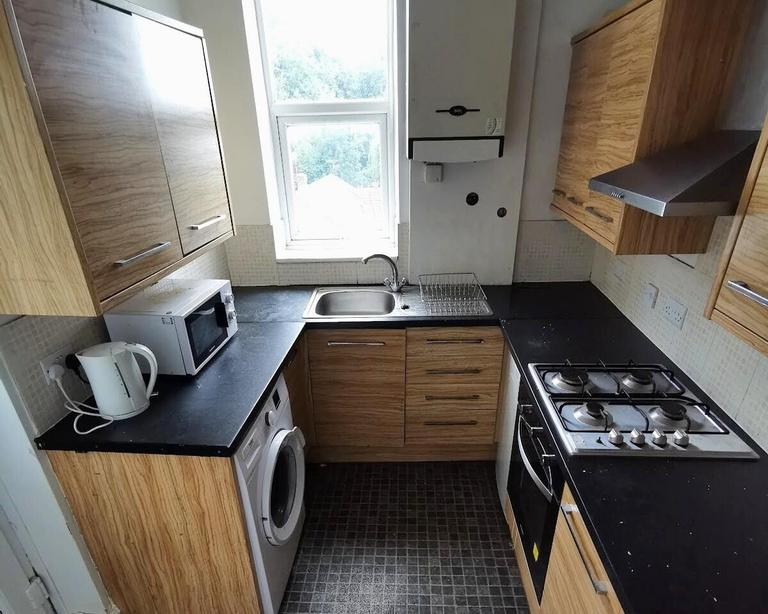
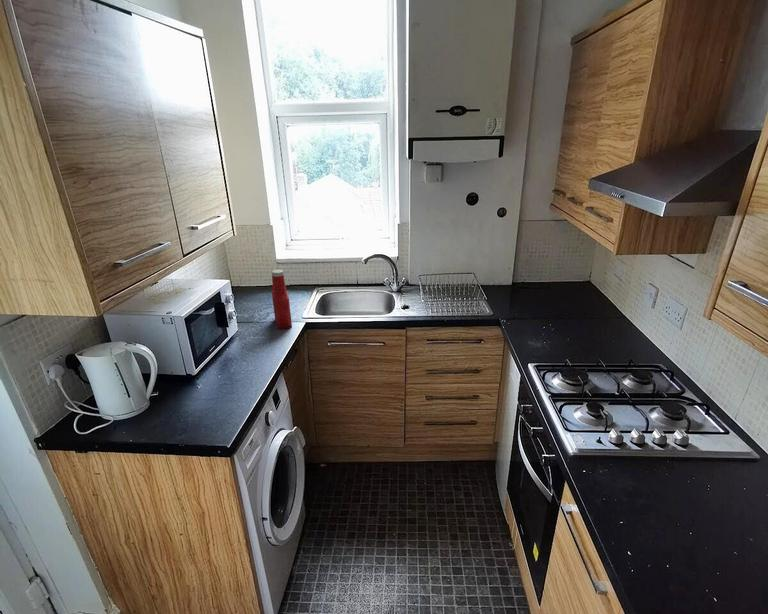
+ soap bottle (280, 297)
